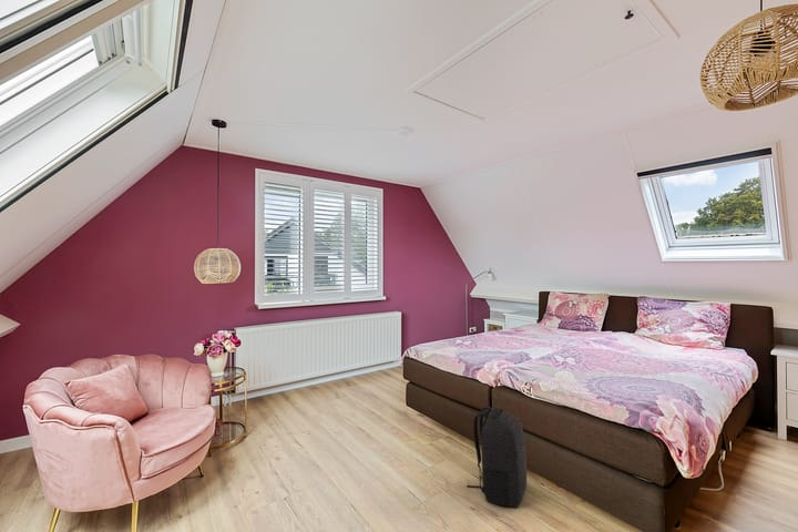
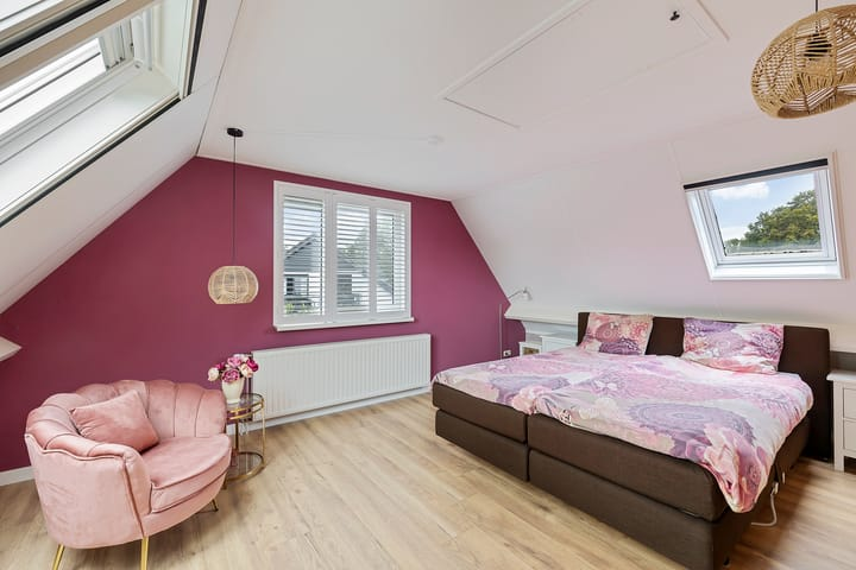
- backpack (495, 447)
